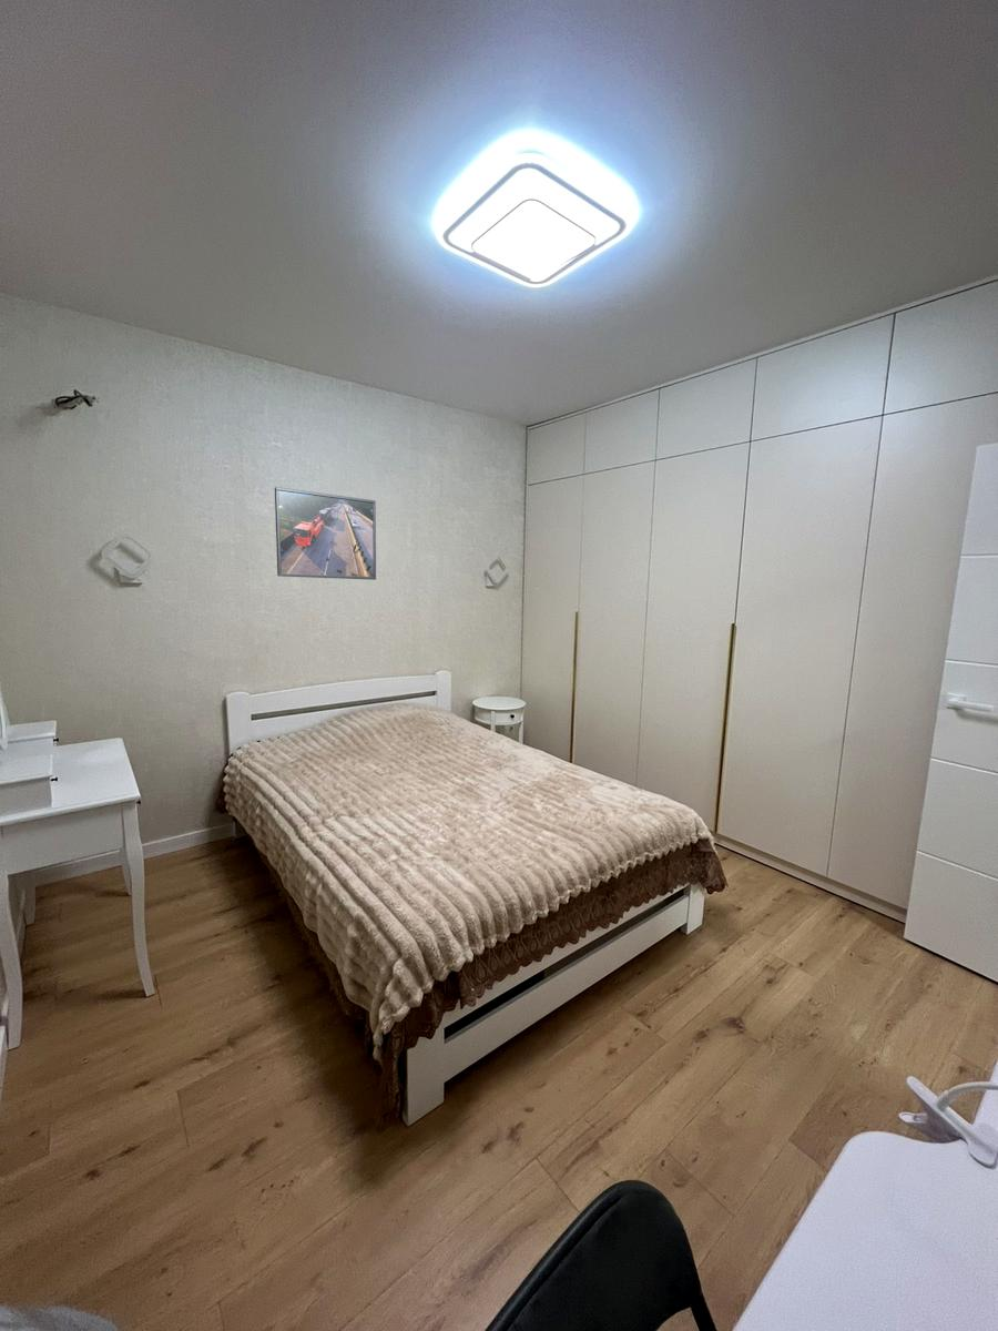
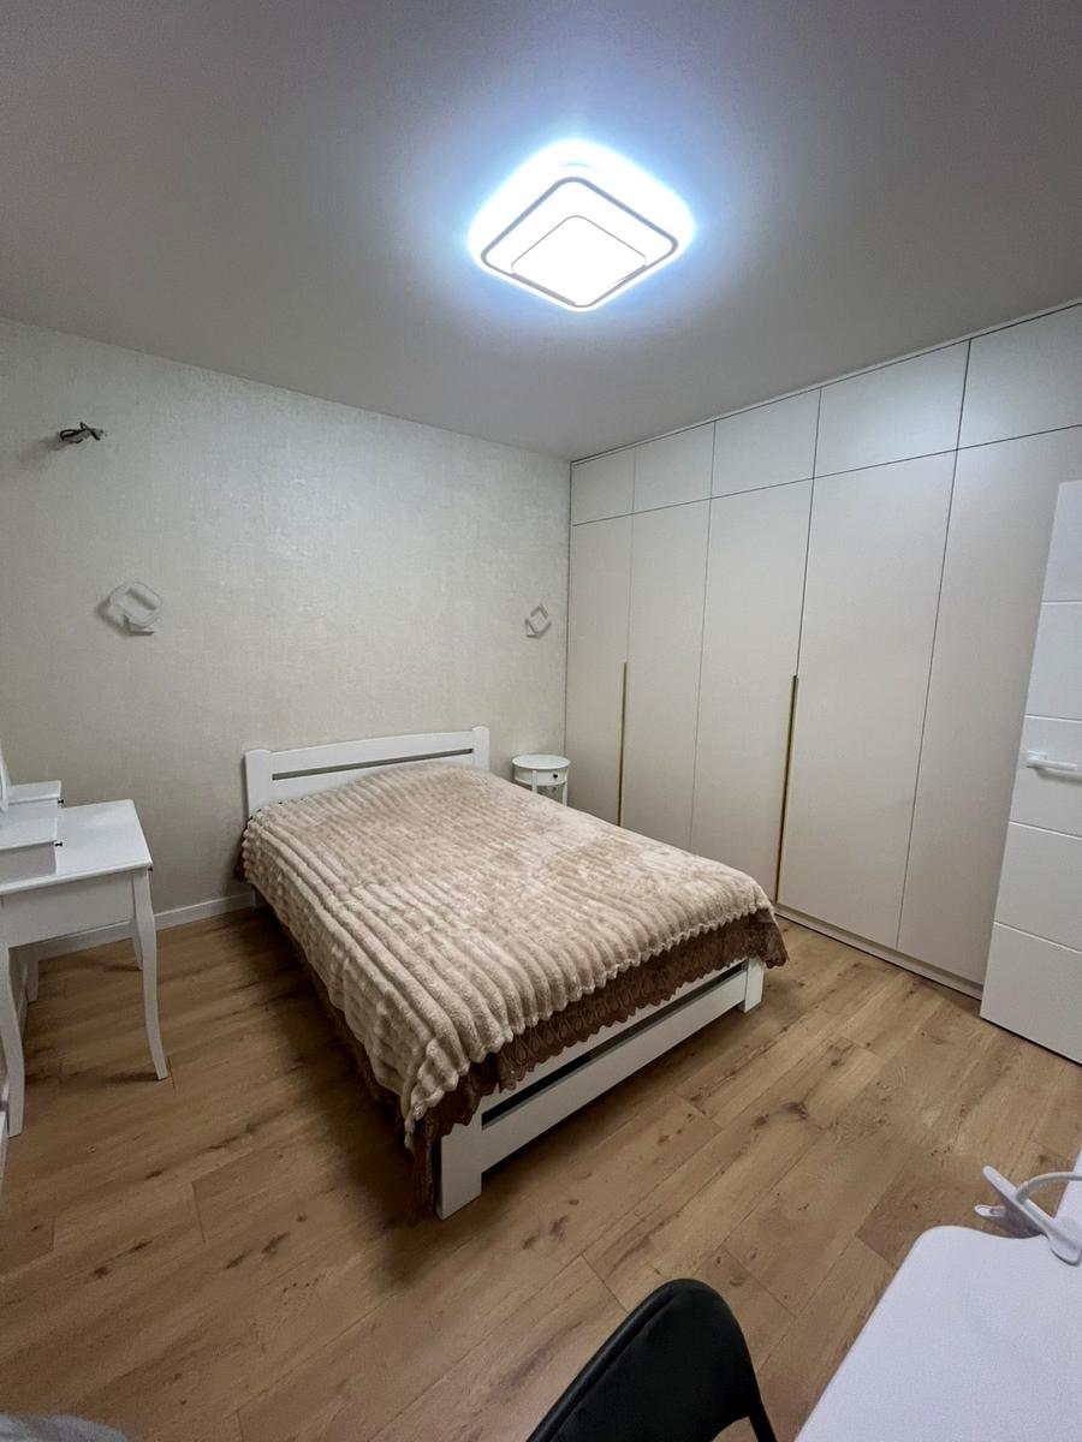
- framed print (328, 536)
